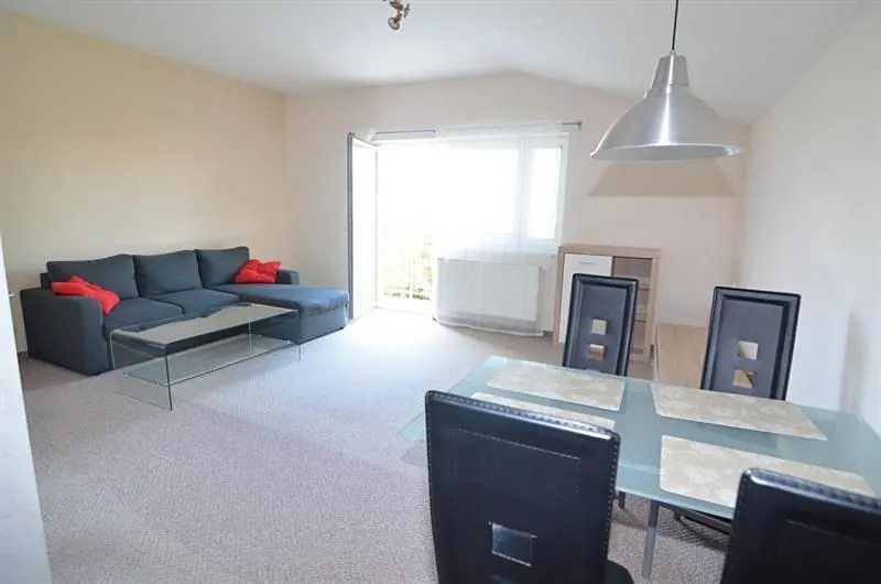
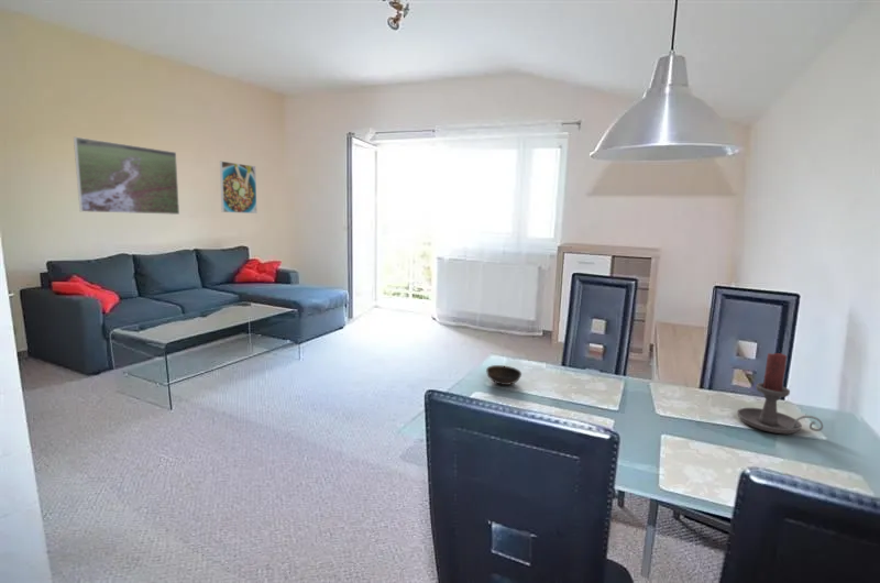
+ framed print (131, 179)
+ candle holder (782, 391)
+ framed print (239, 188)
+ bowl (503, 376)
